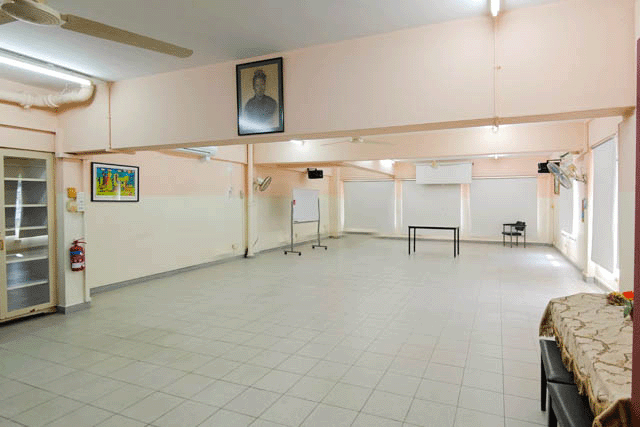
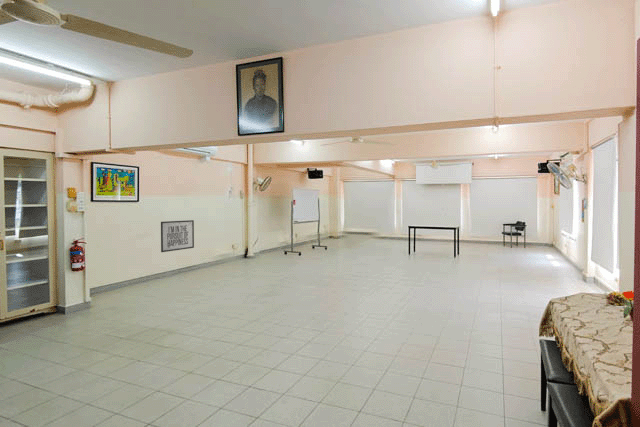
+ mirror (178, 235)
